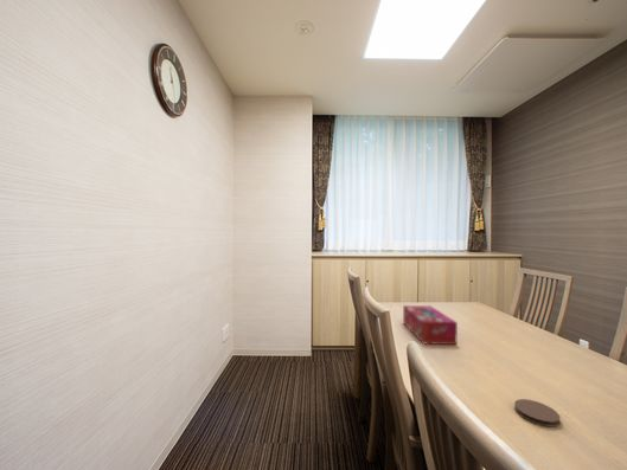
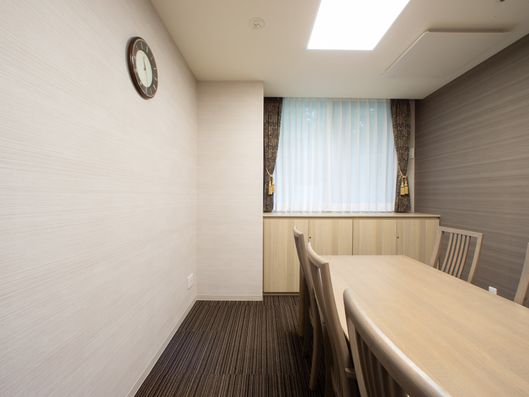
- tissue box (427, 322)
- coaster (536, 412)
